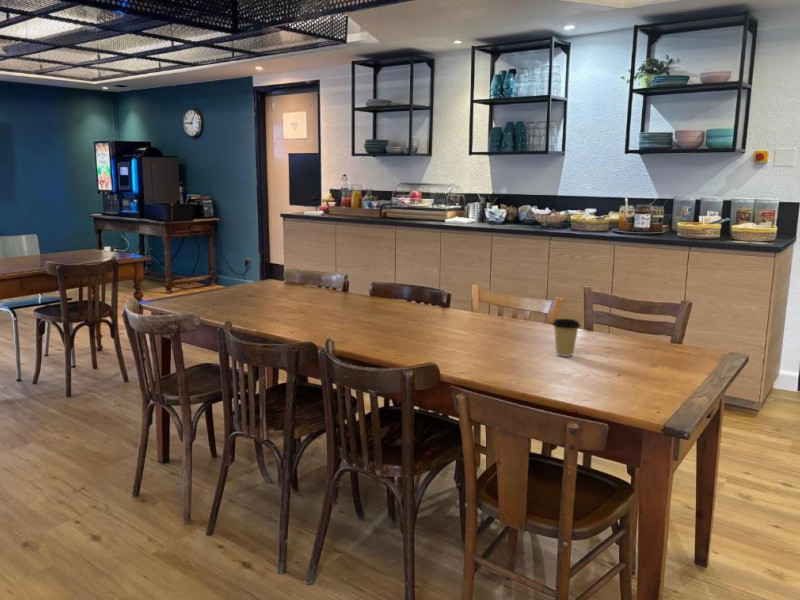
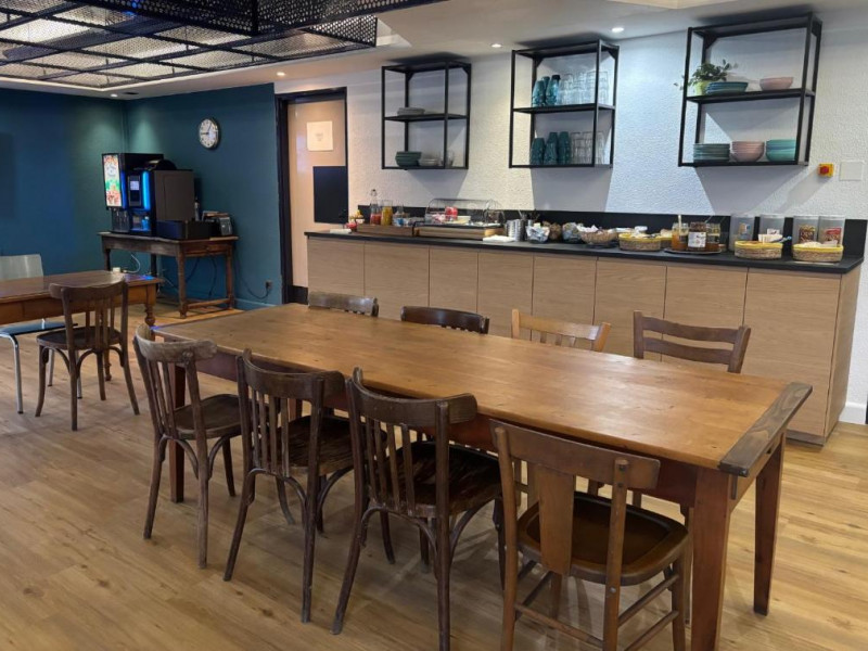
- coffee cup (565, 337)
